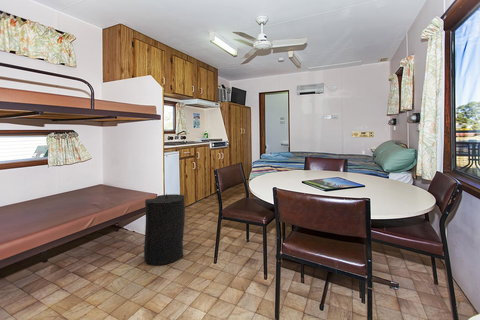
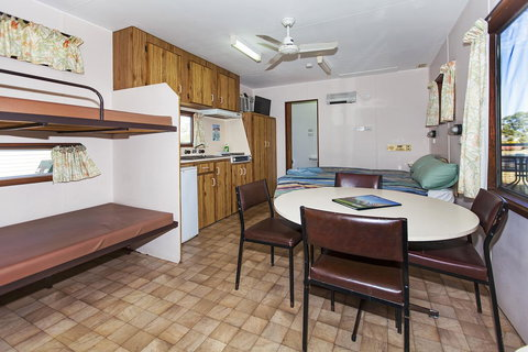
- trash can (165, 224)
